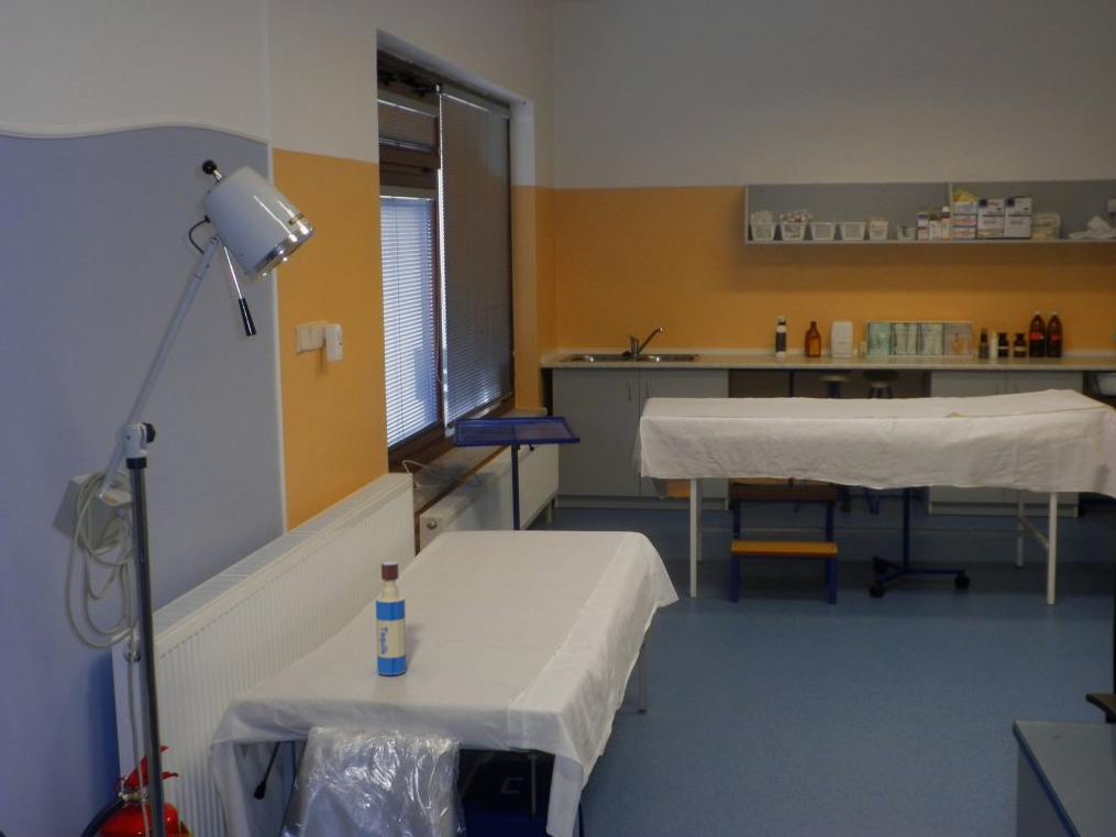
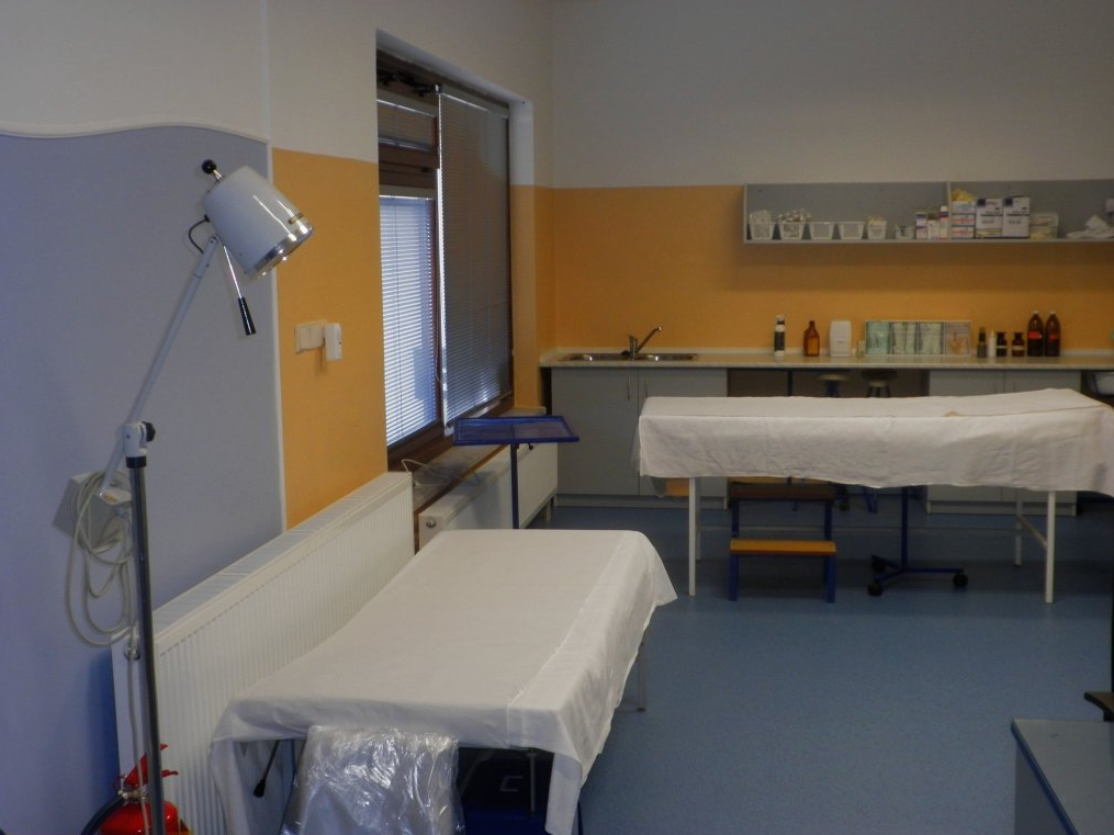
- tequila bottle (390, 617)
